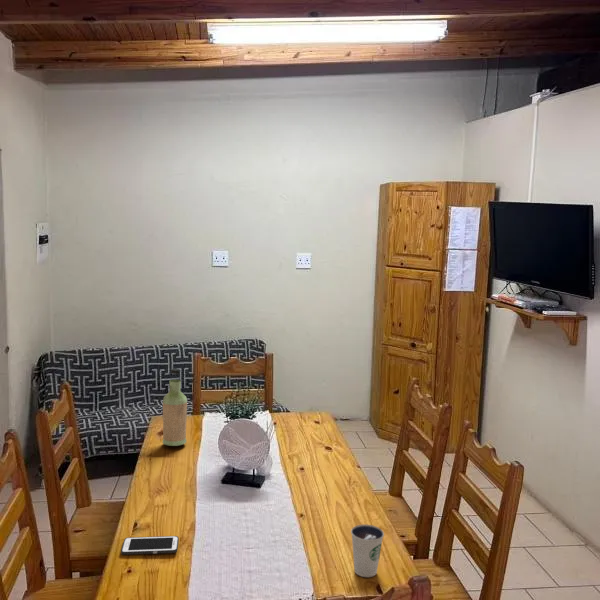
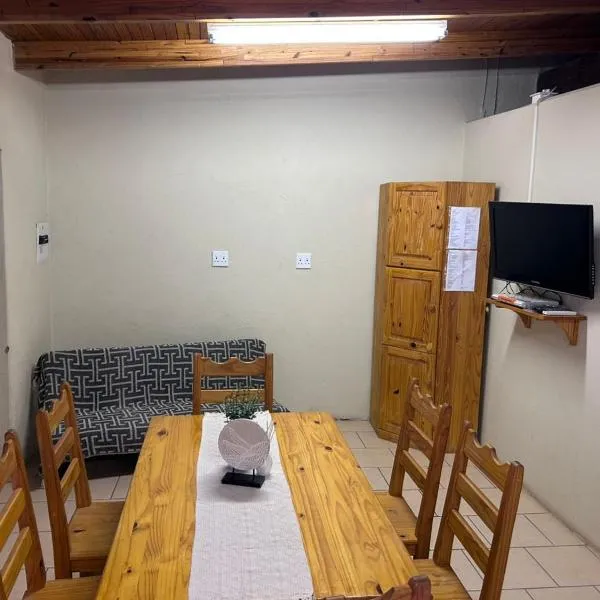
- bottle (174, 407)
- dixie cup (366, 551)
- cell phone (150, 545)
